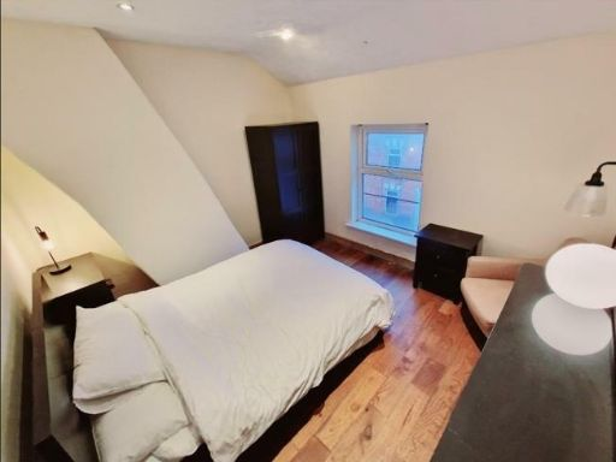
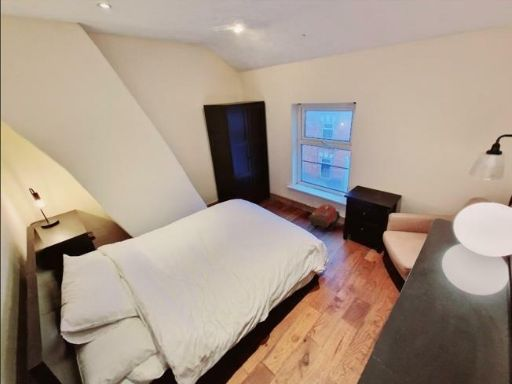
+ backpack (323, 218)
